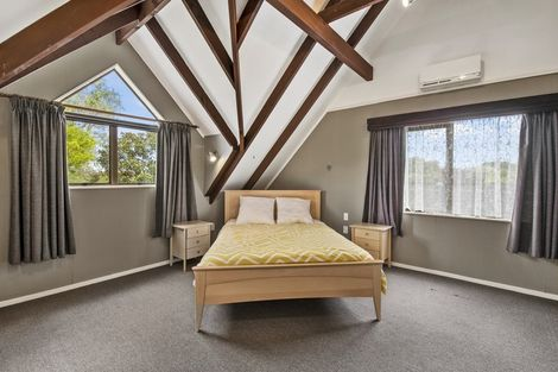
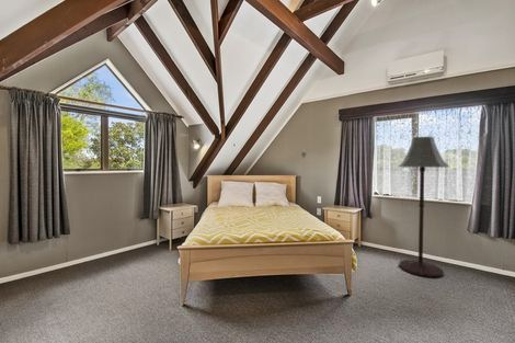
+ floor lamp (421, 203)
